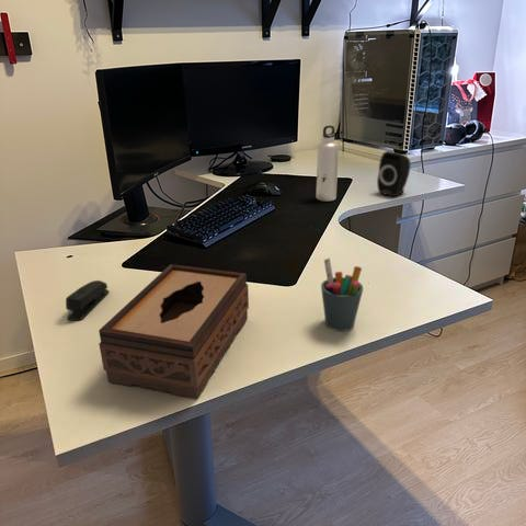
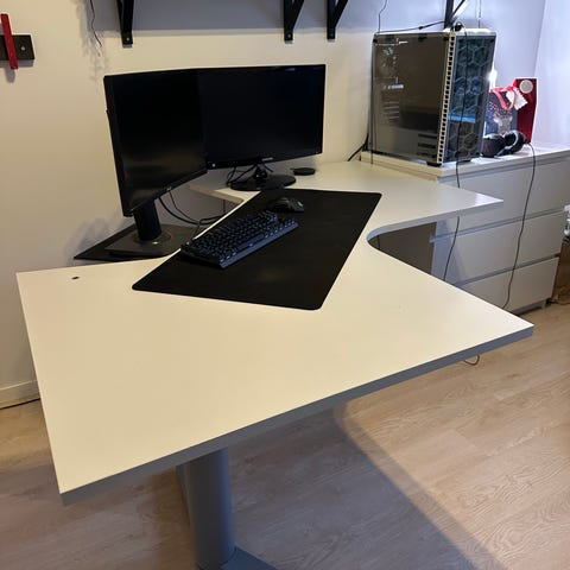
- speaker (396, 172)
- pen holder (342, 295)
- water bottle (327, 163)
- tissue box (182, 323)
- stapler (87, 295)
